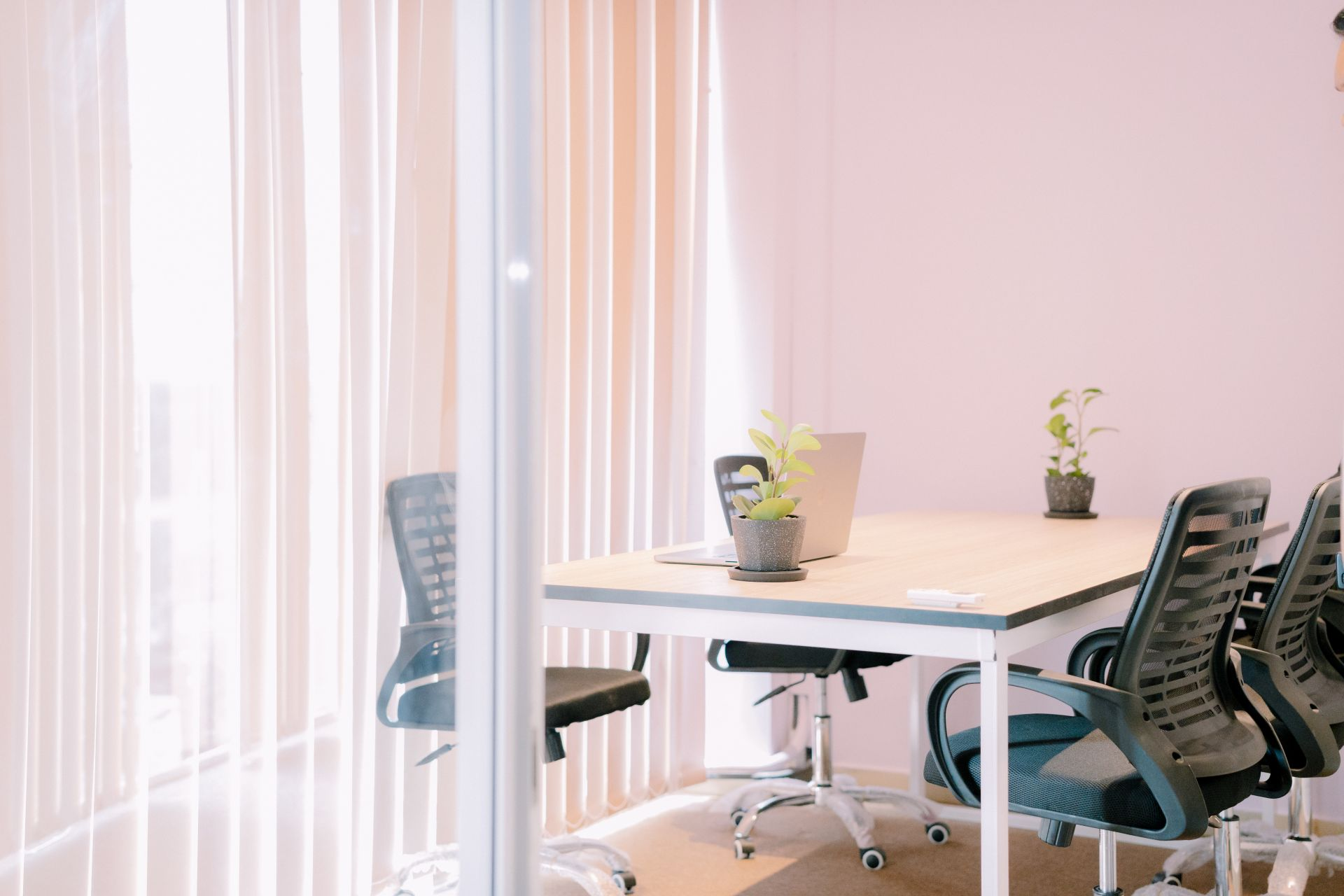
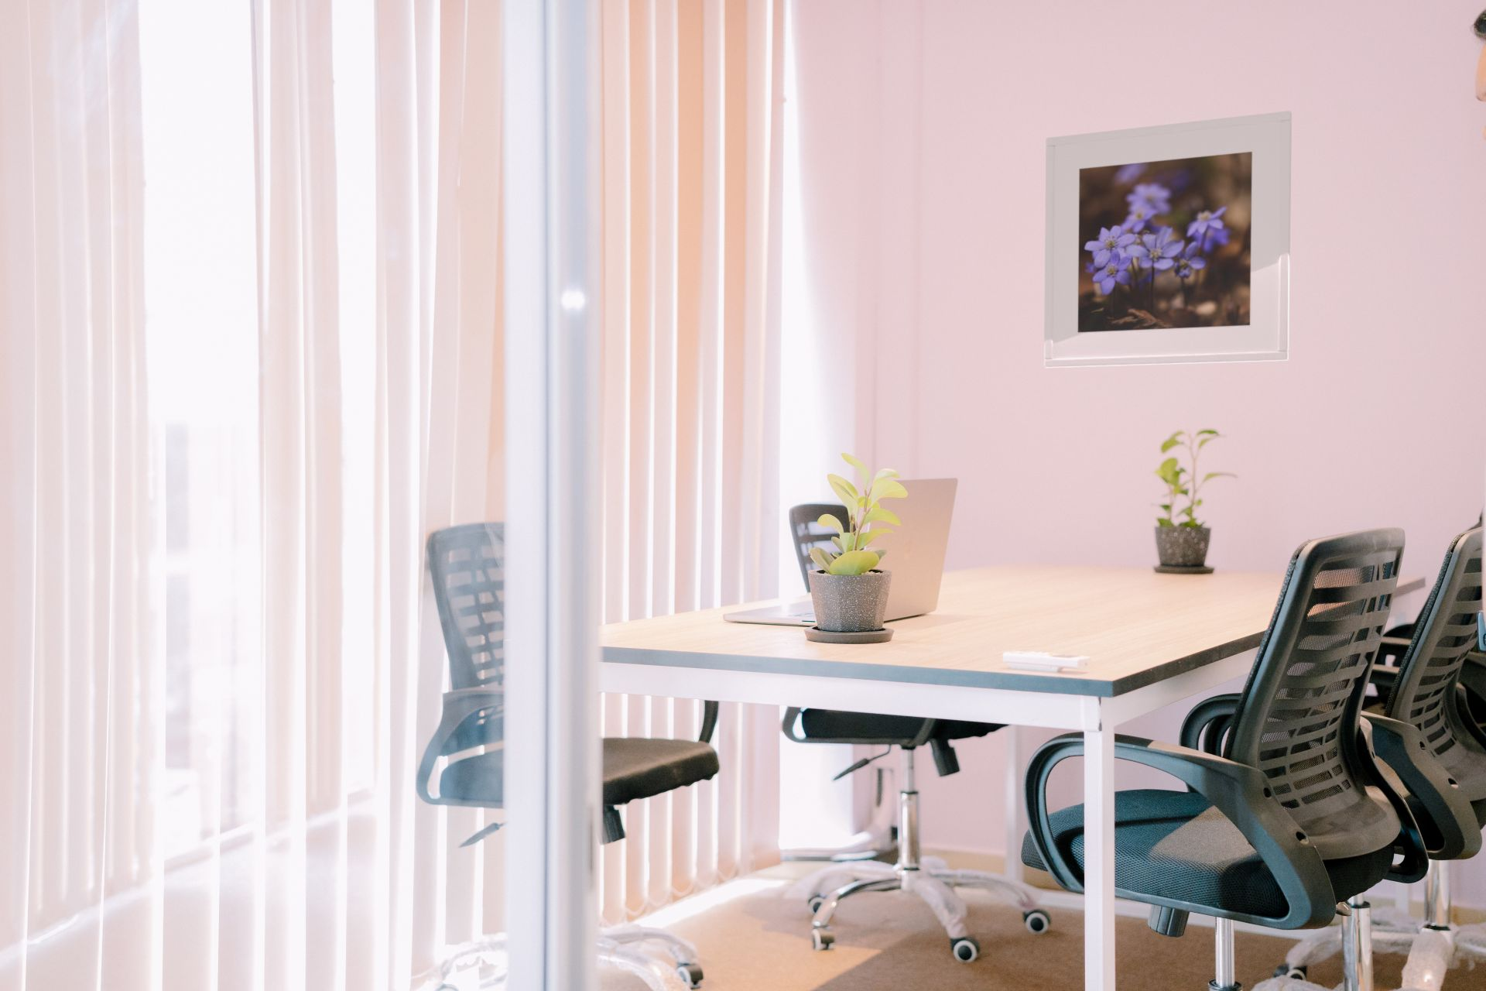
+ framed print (1162, 244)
